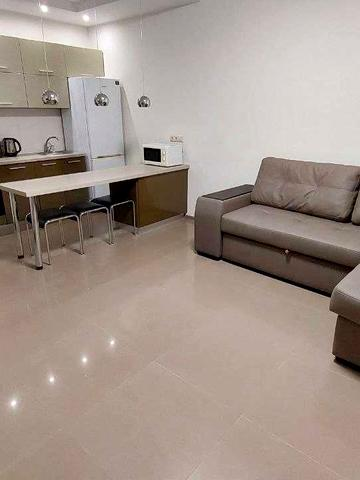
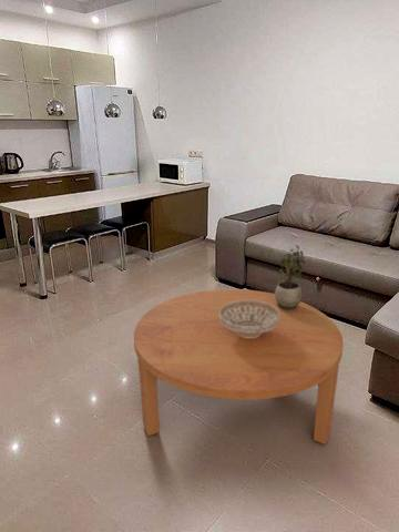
+ coffee table (235, 365)
+ decorative bowl (248, 321)
+ potted plant (288, 274)
